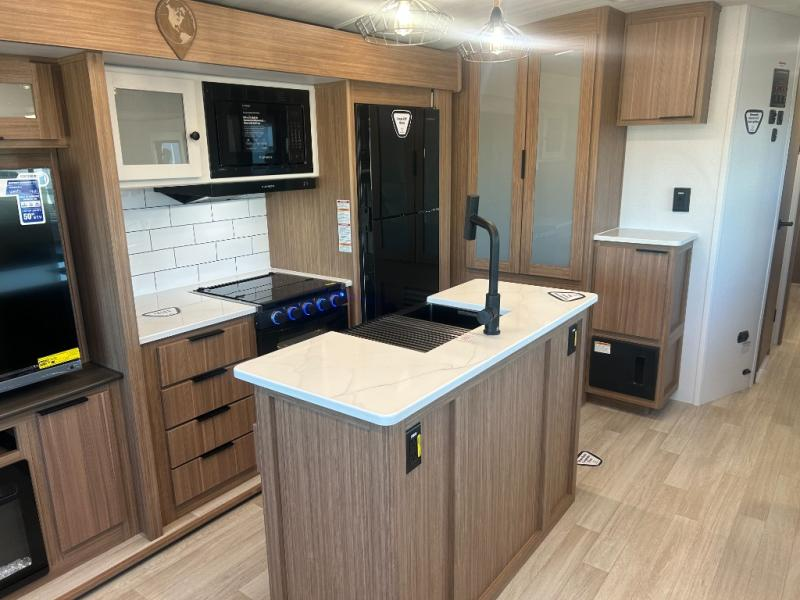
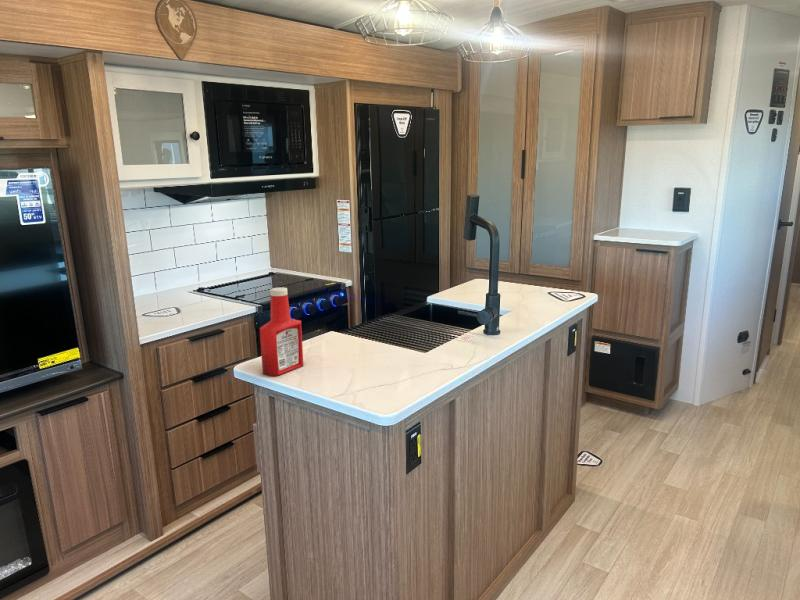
+ soap bottle (281, 329)
